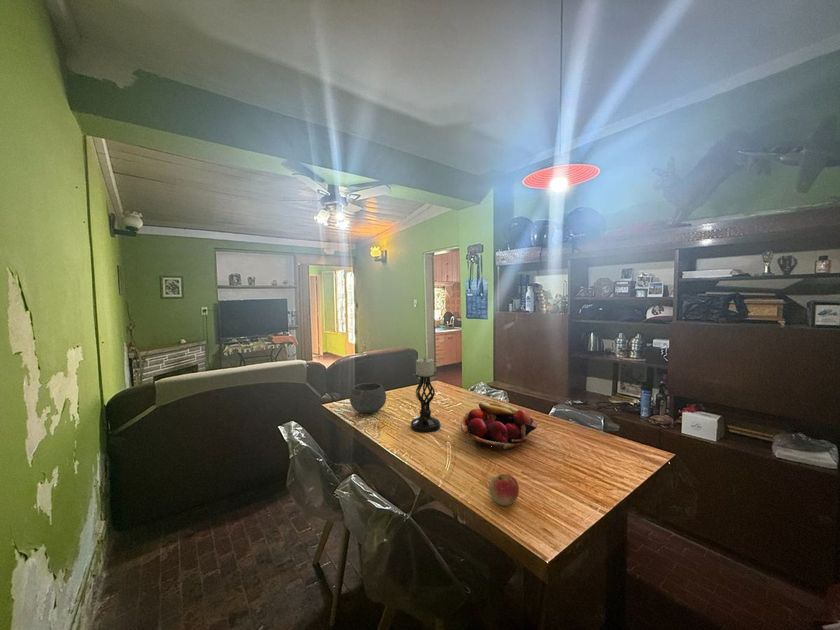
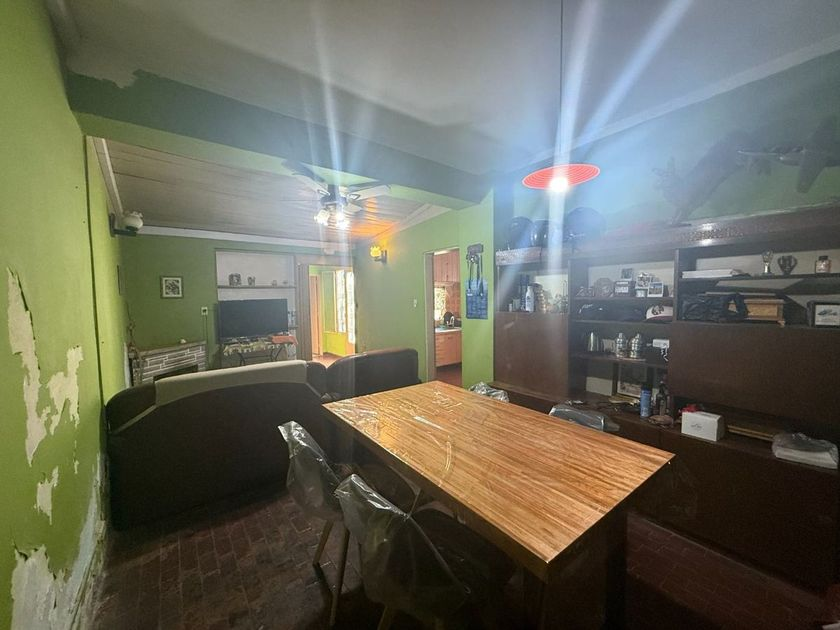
- candle holder (424, 392)
- bowl (368, 398)
- fruit basket (496, 422)
- apple (503, 488)
